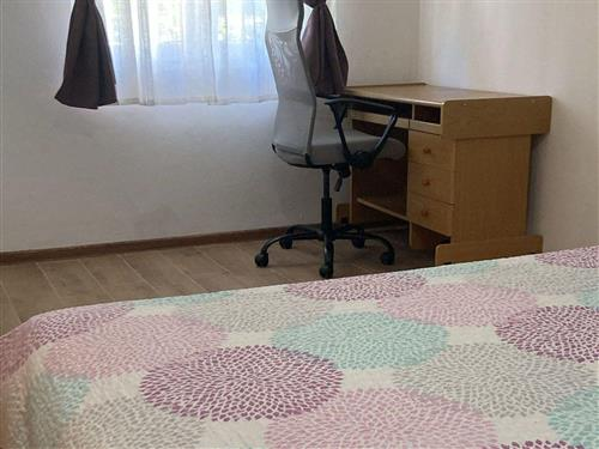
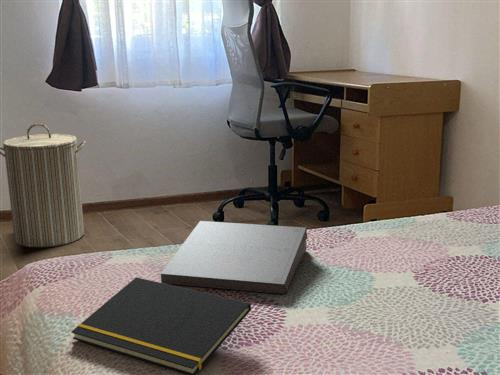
+ laundry hamper (44, 181)
+ pizza box (238, 253)
+ notepad (162, 320)
